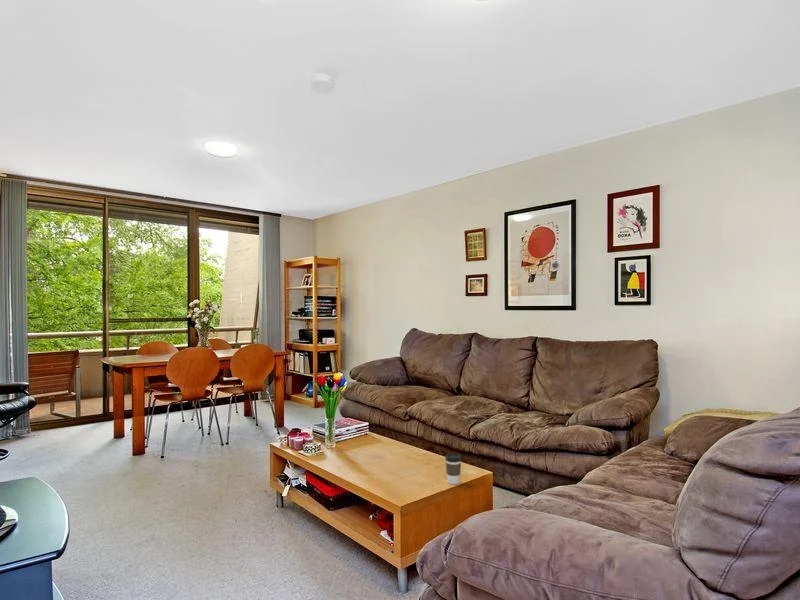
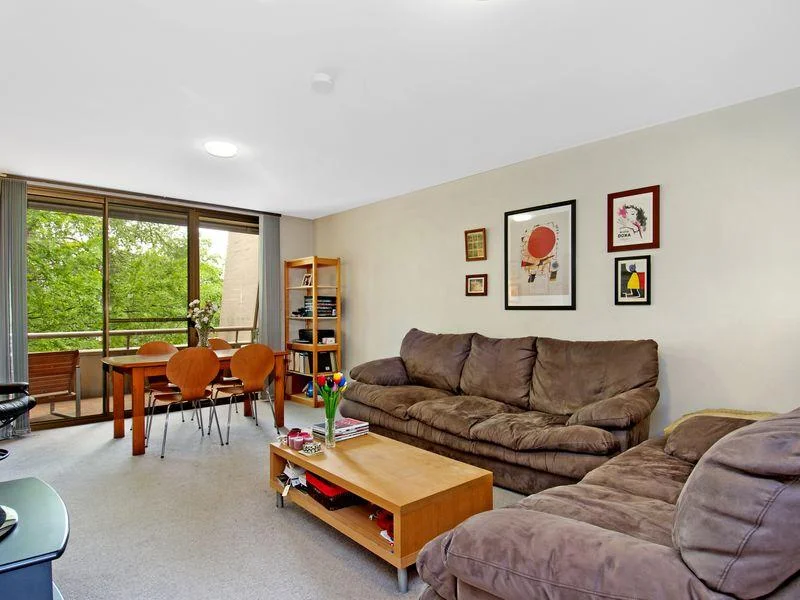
- coffee cup (453, 468)
